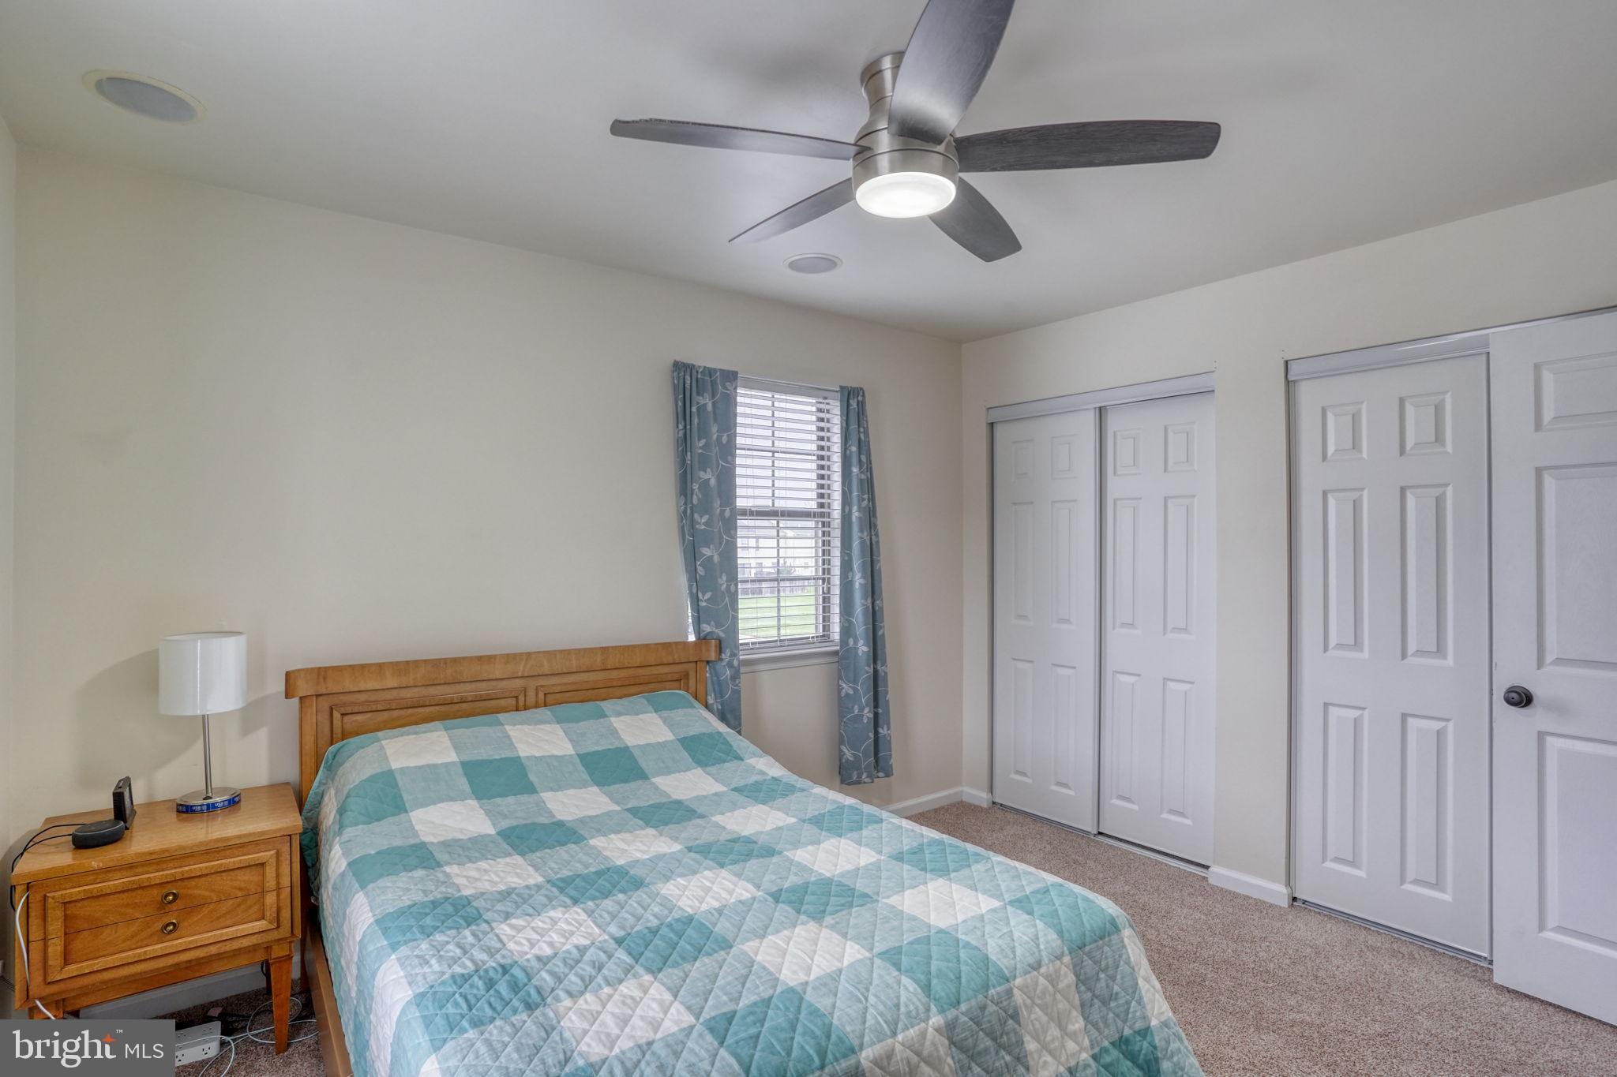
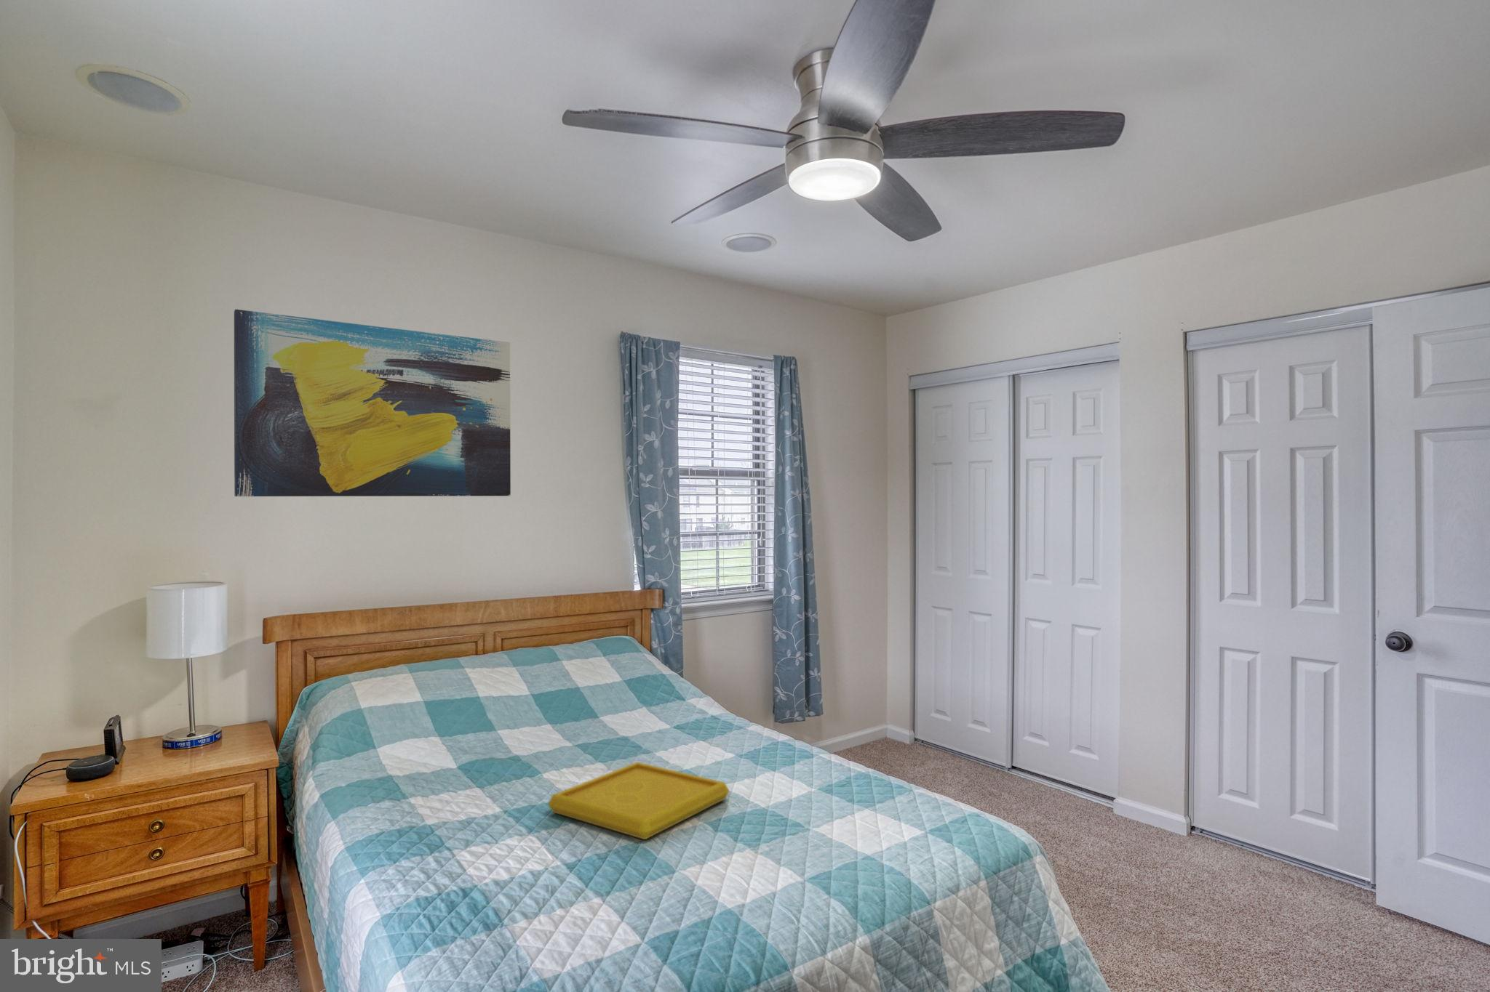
+ wall art (384, 412)
+ serving tray (640, 796)
